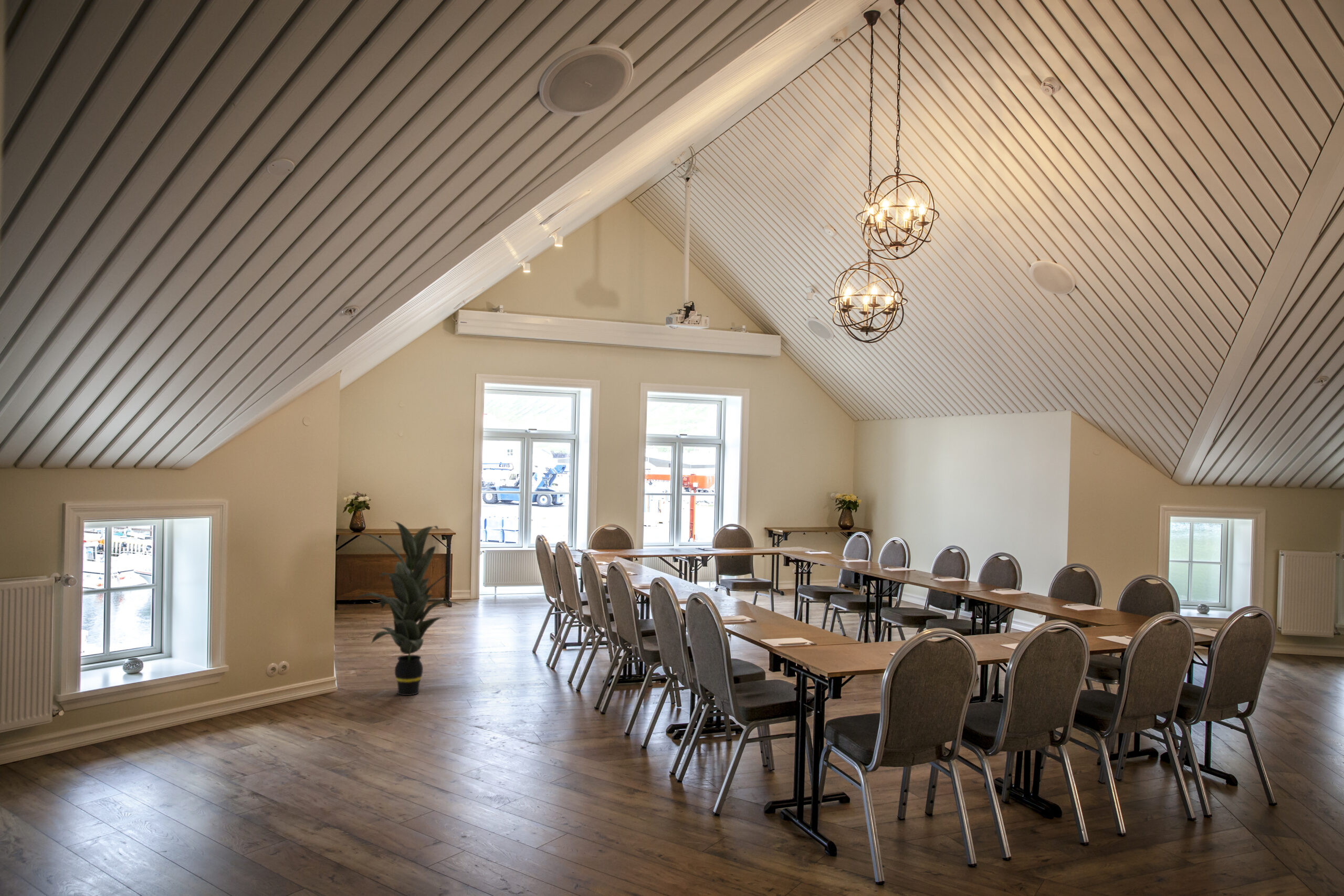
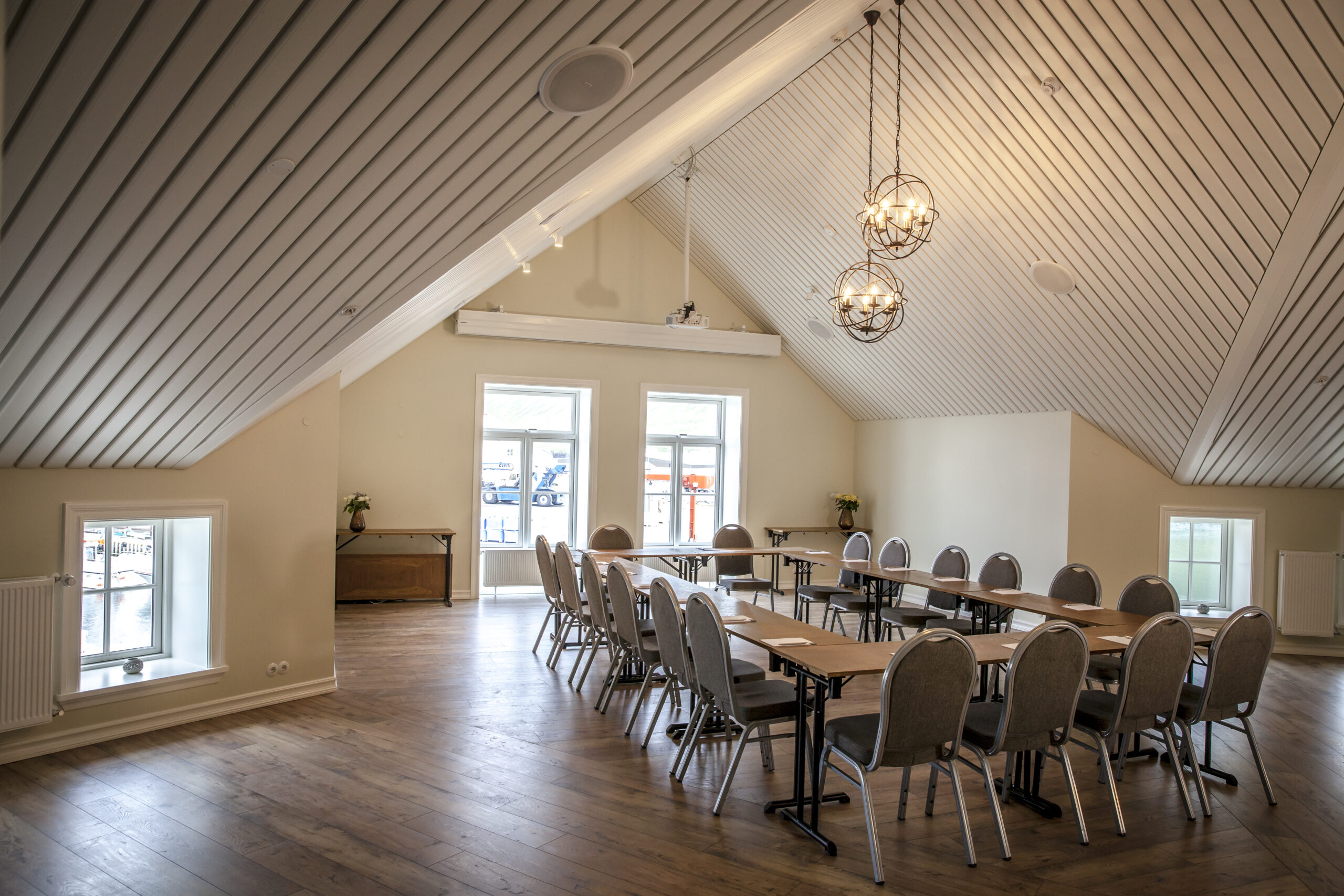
- indoor plant (403, 606)
